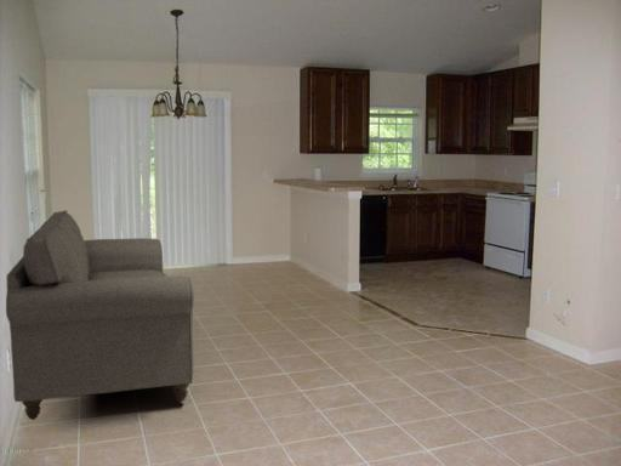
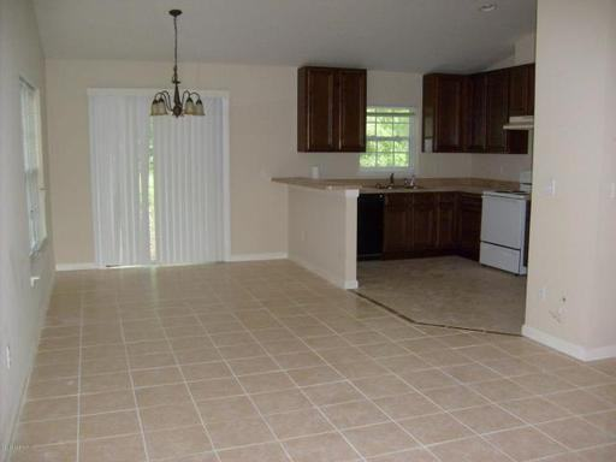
- sofa (104, 290)
